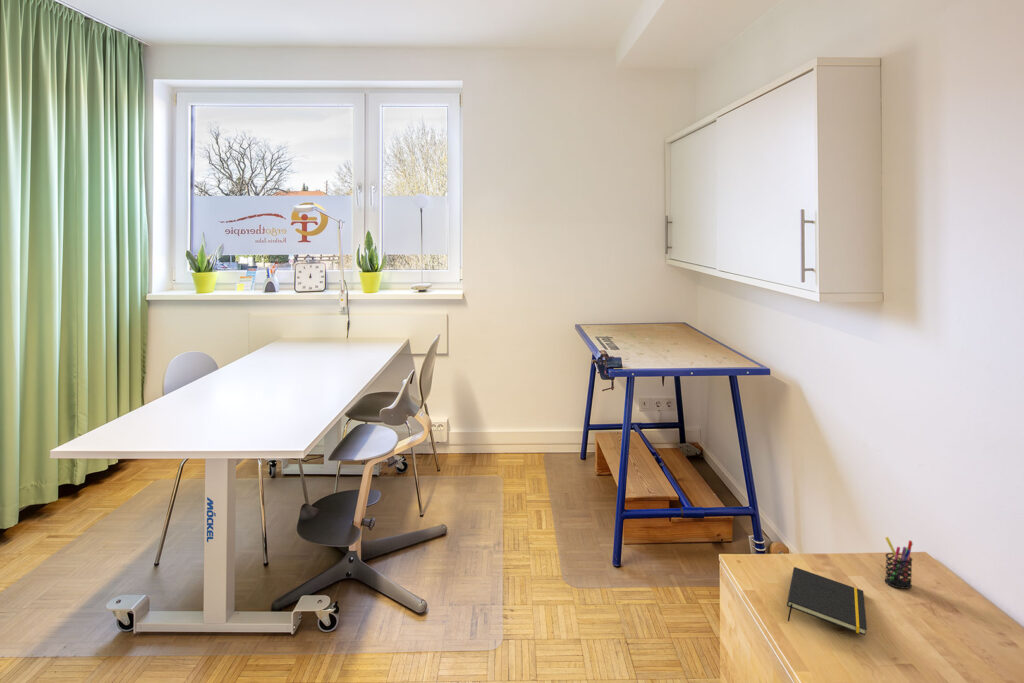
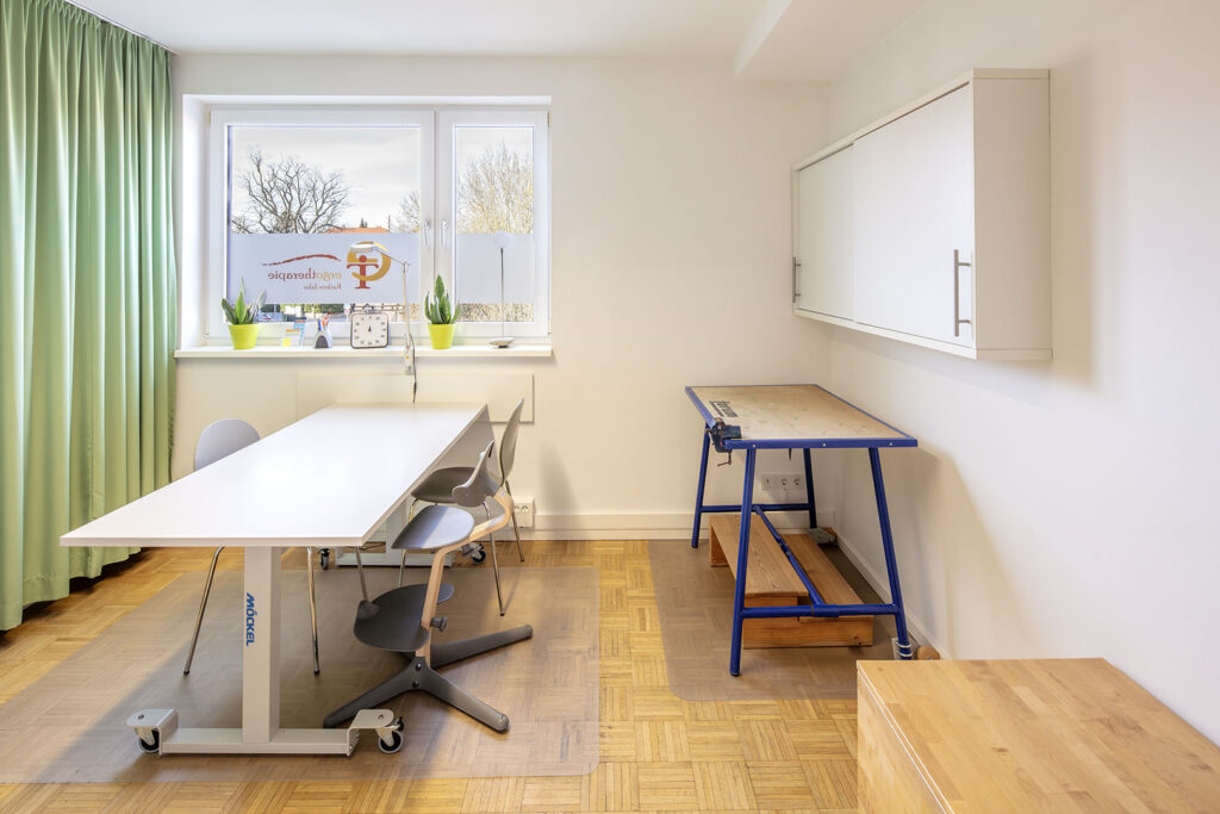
- pen holder (901, 560)
- notepad (826, 598)
